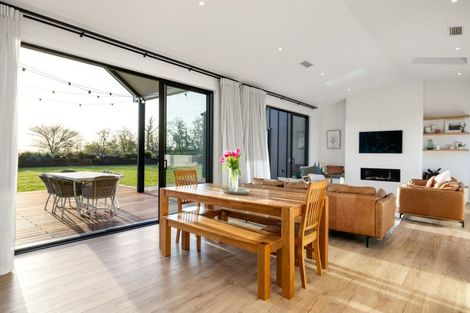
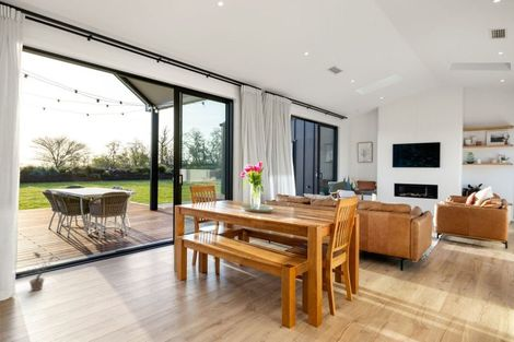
+ potted plant (39, 271)
